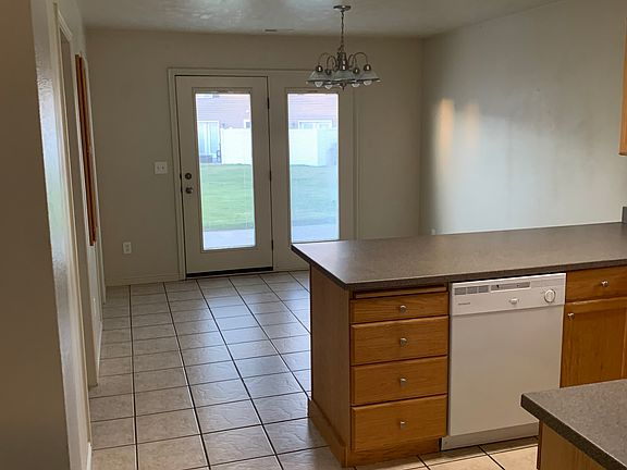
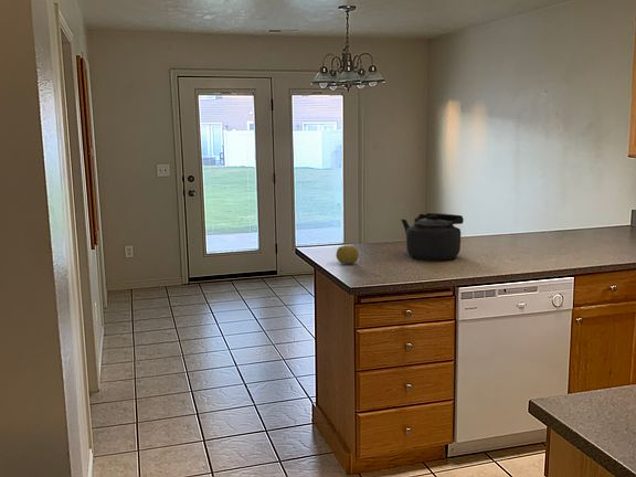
+ kettle (432, 235)
+ fruit (347, 254)
